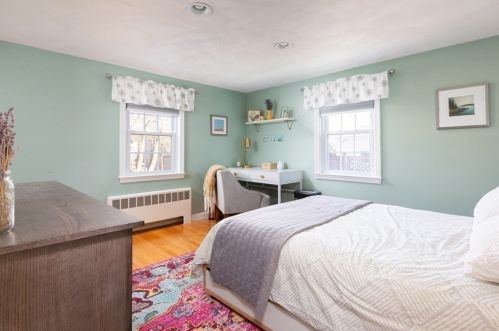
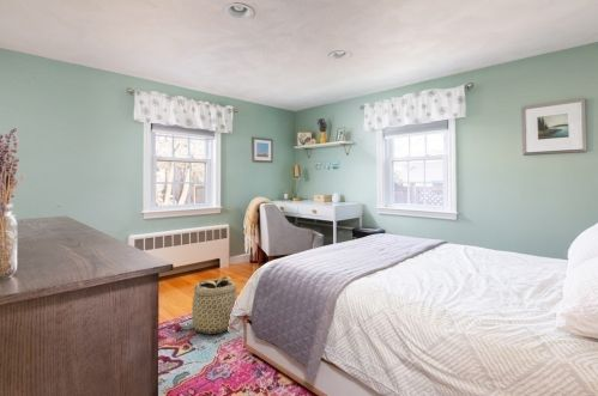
+ basket (212, 301)
